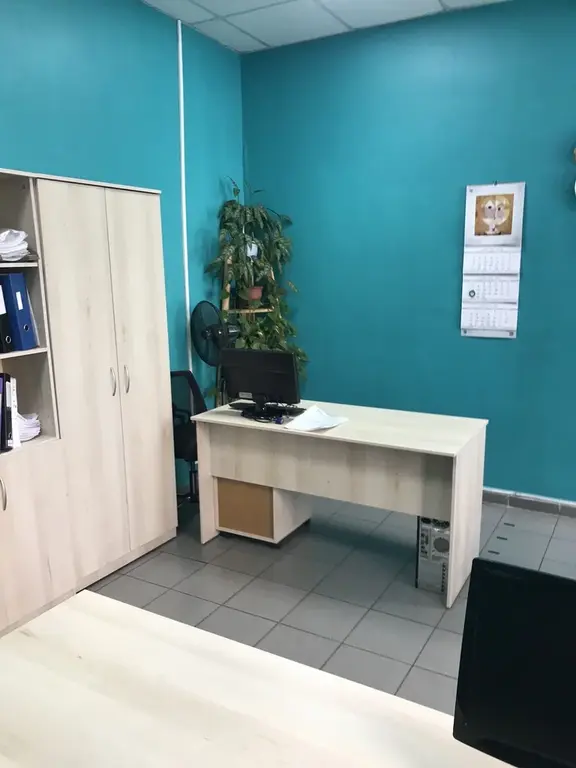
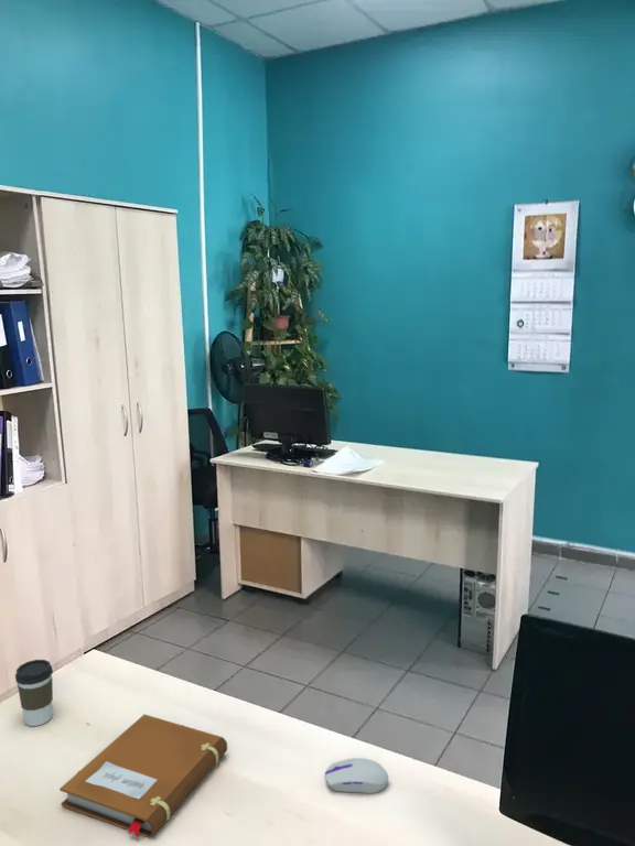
+ coffee cup (35, 693)
+ computer mouse (356, 772)
+ notebook (146, 772)
